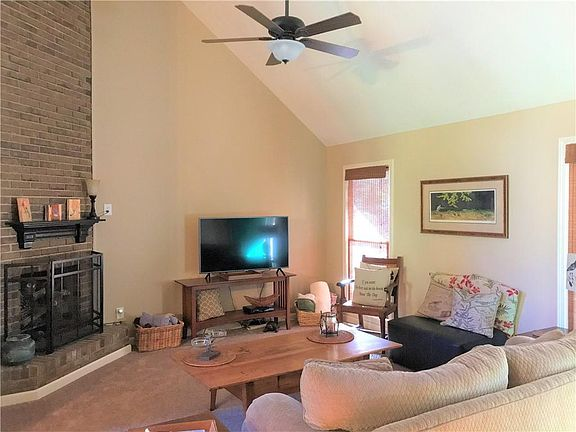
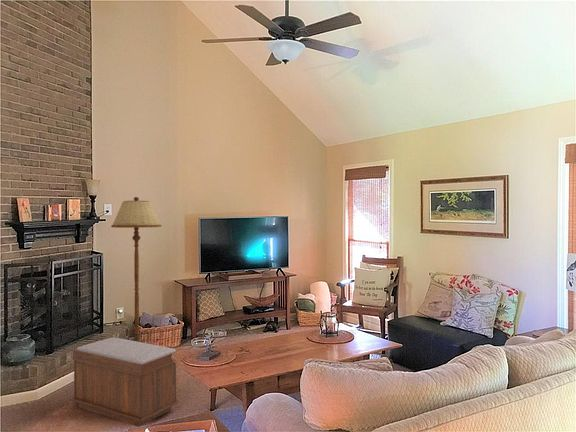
+ bench (125, 377)
+ floor lamp (137, 280)
